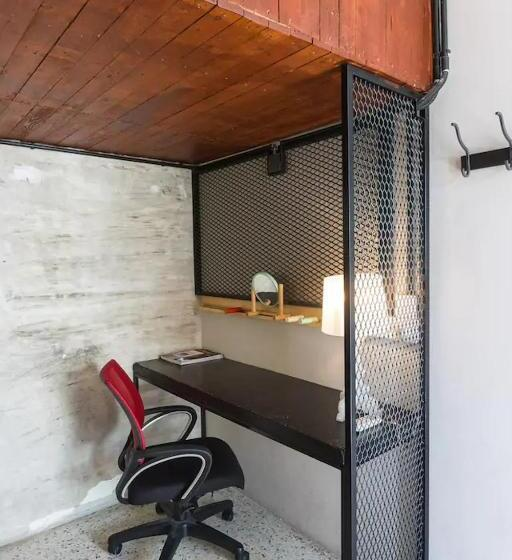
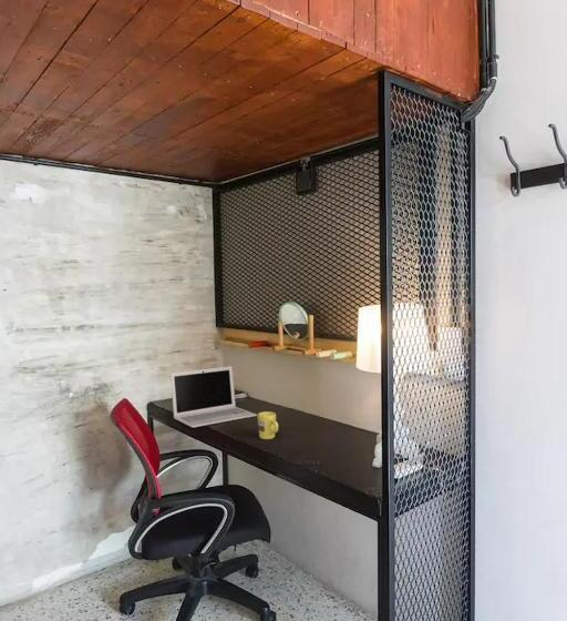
+ laptop (214, 394)
+ mug (269, 426)
